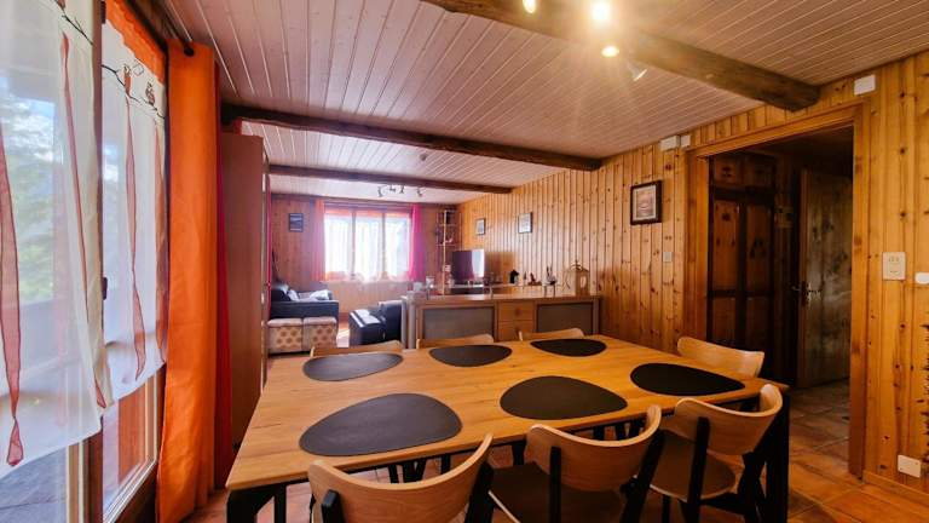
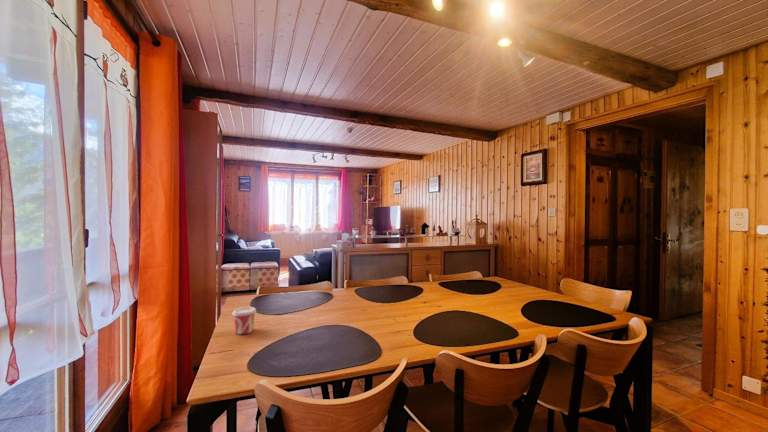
+ cup (244, 320)
